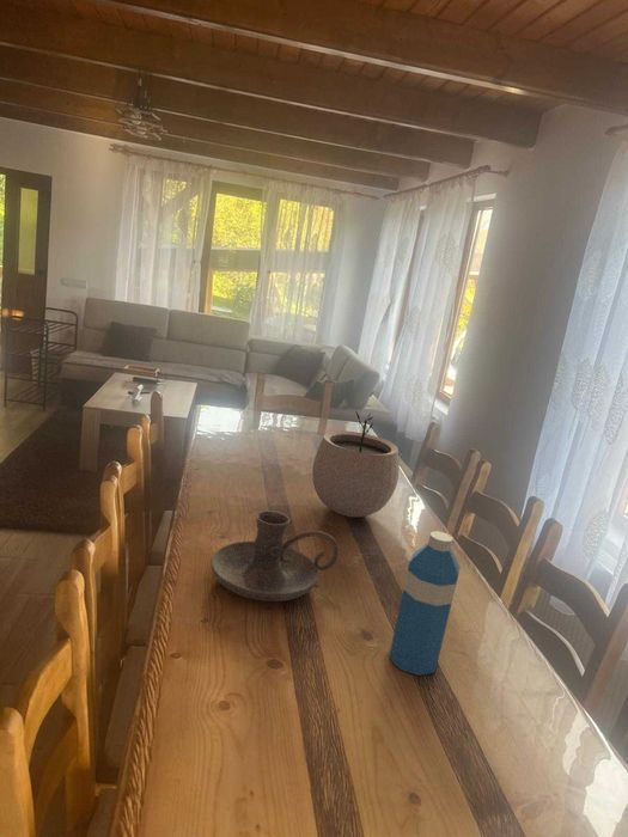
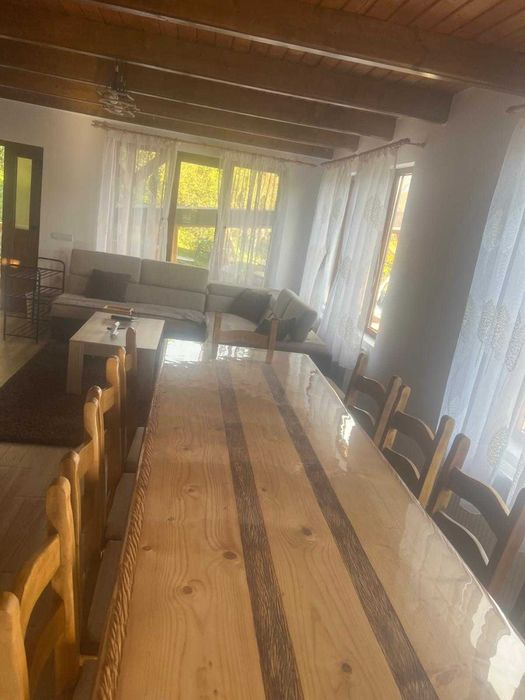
- plant pot (356, 462)
- candle holder (279, 550)
- water bottle (427, 599)
